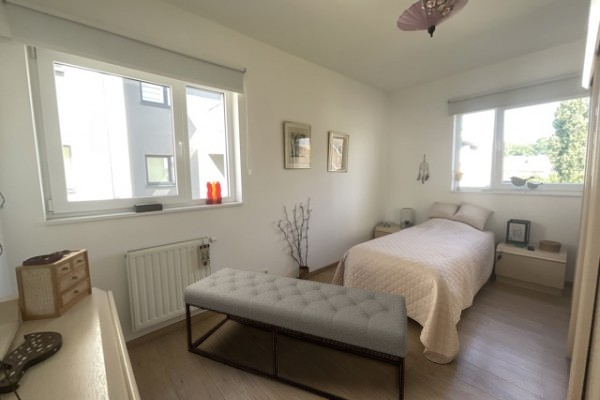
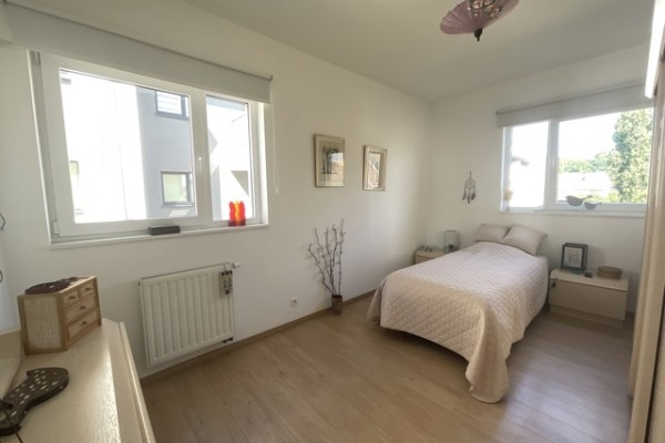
- bench (289, 323)
